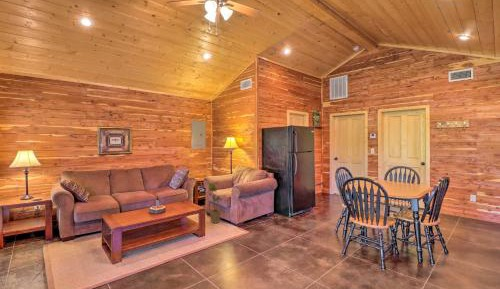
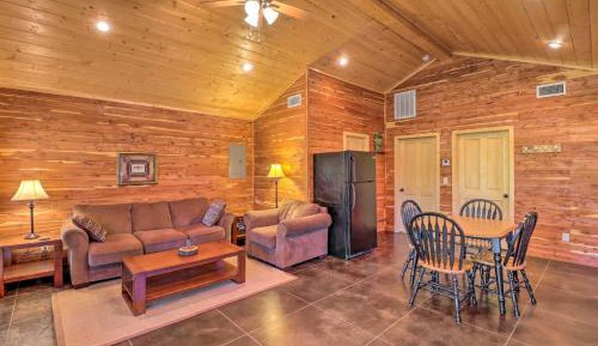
- house plant (214, 202)
